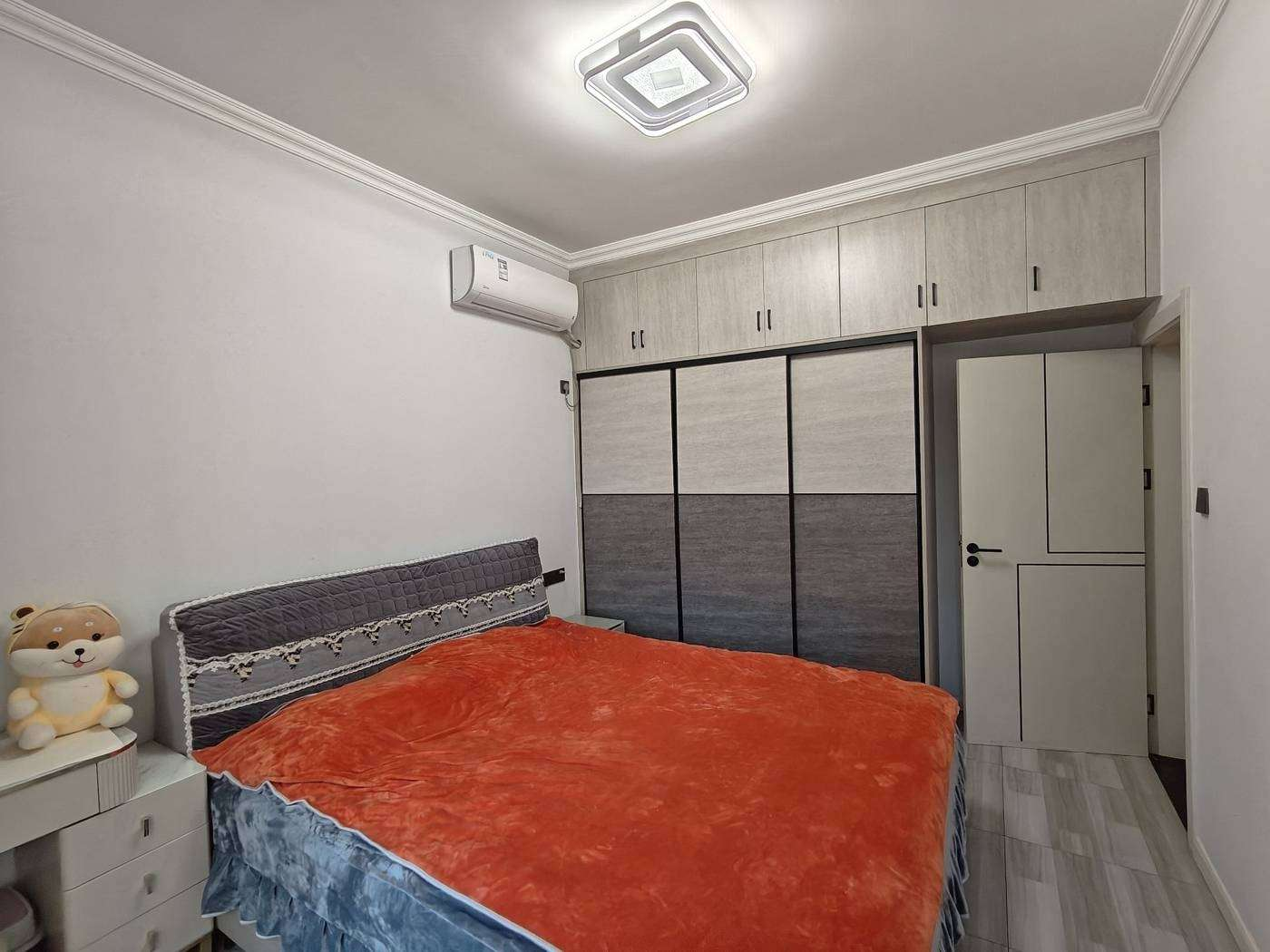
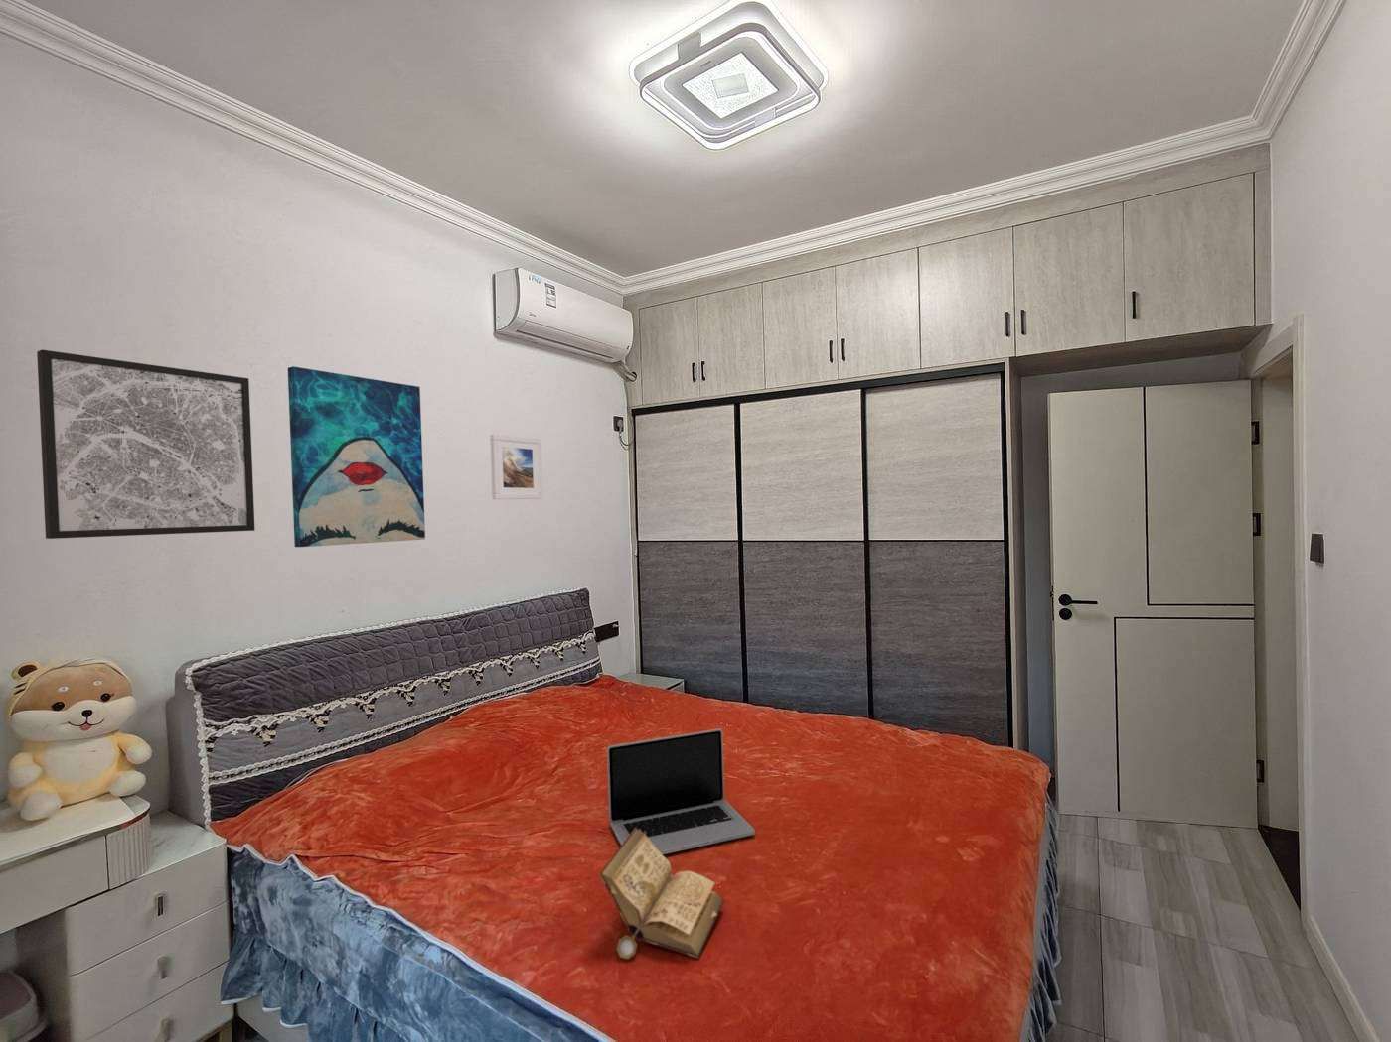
+ wall art (361, 461)
+ wall art (157, 450)
+ book (664, 888)
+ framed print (517, 467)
+ laptop (679, 790)
